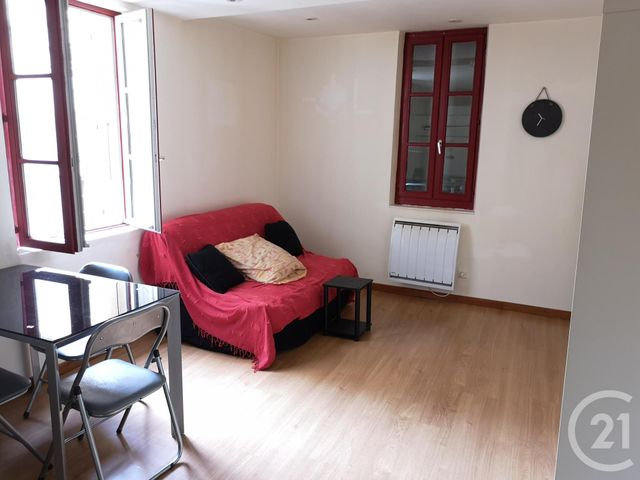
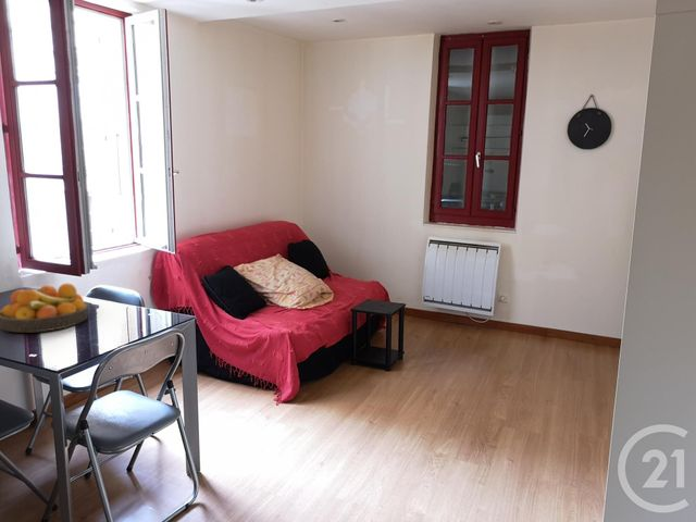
+ fruit bowl (44, 303)
